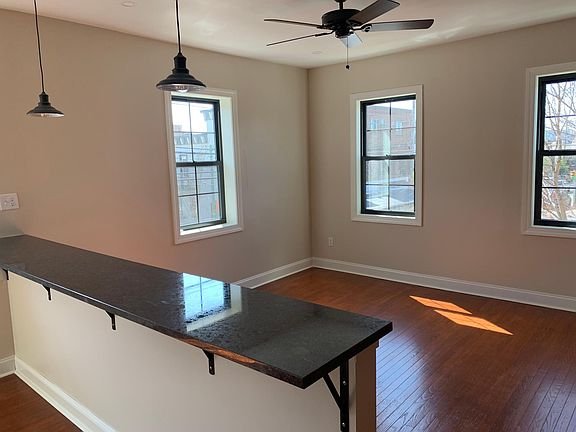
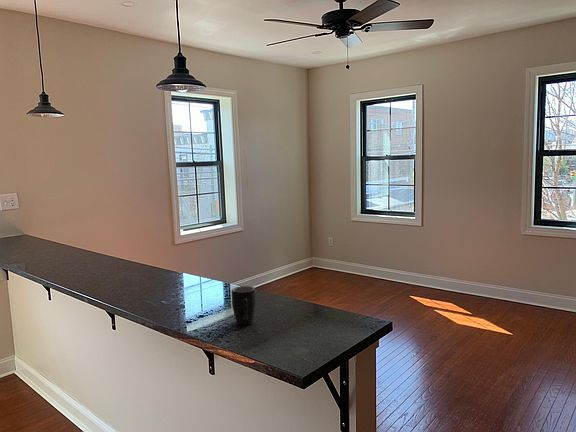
+ mug (244, 307)
